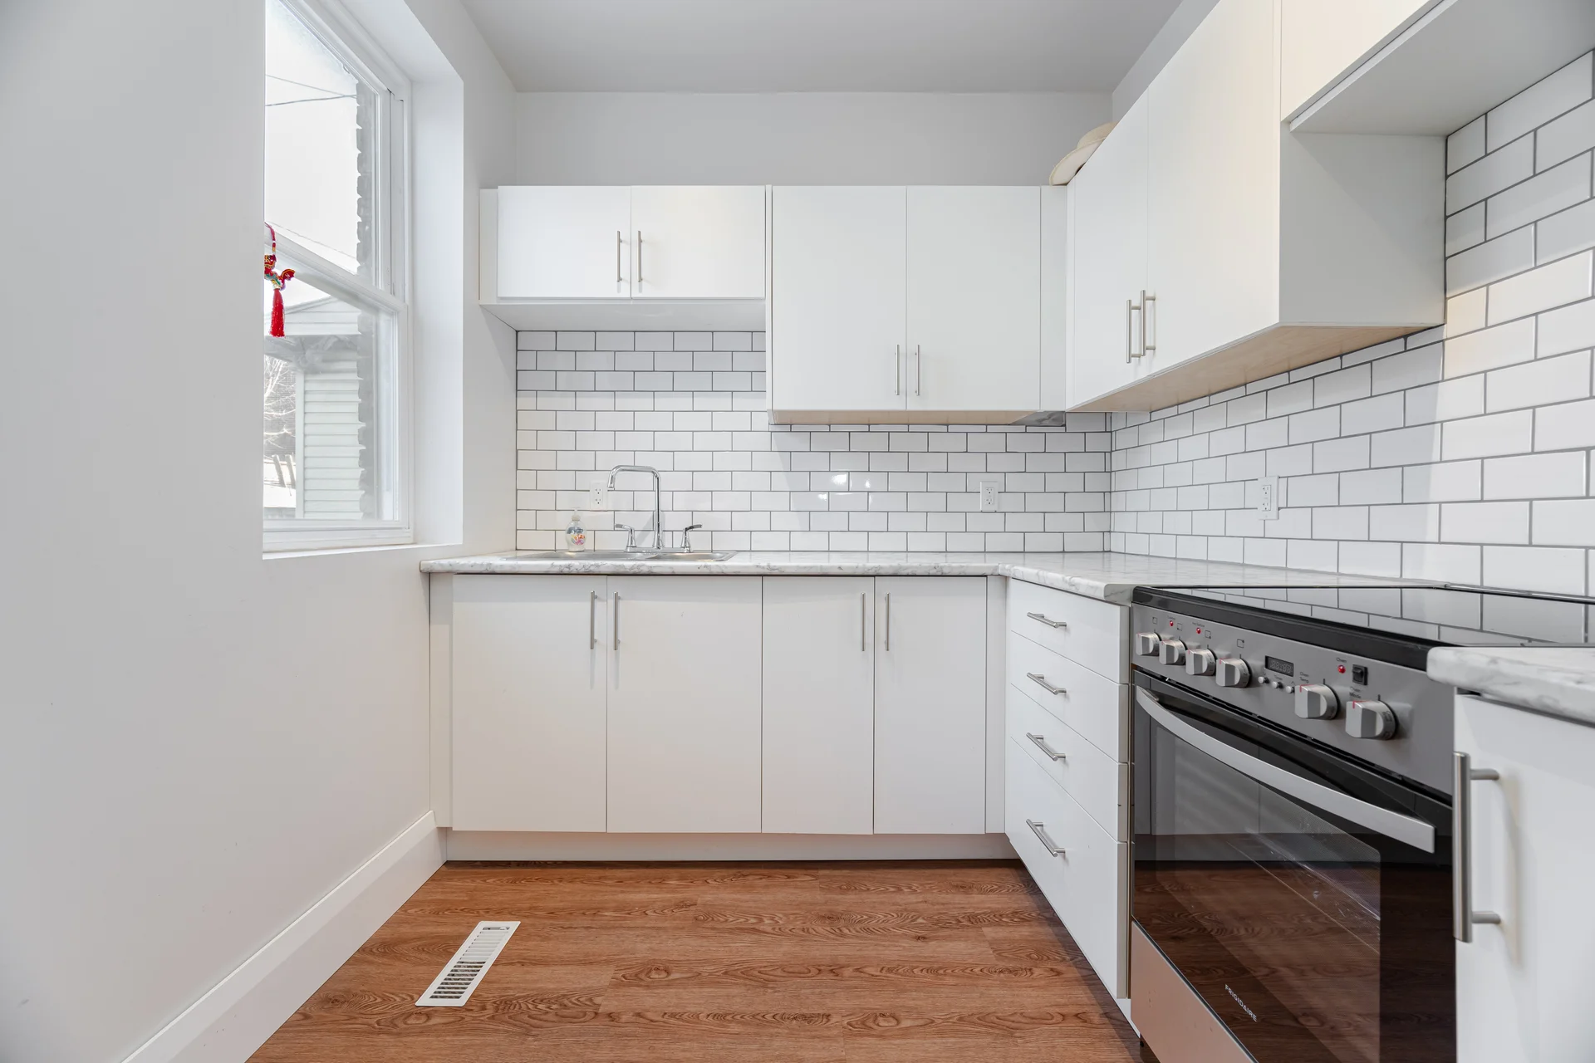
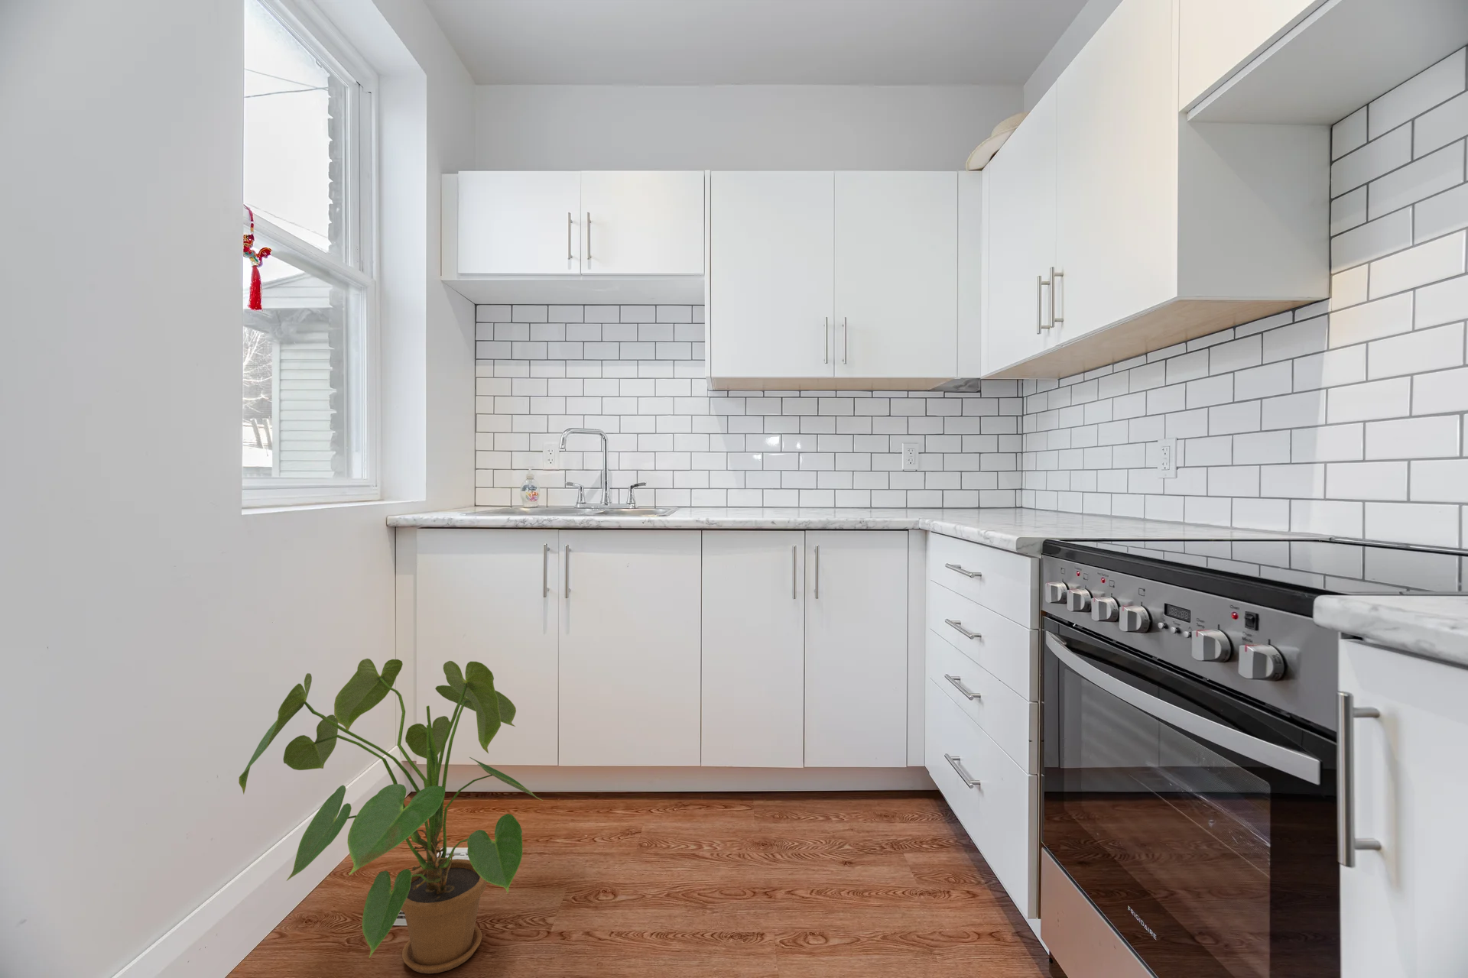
+ house plant (414, 799)
